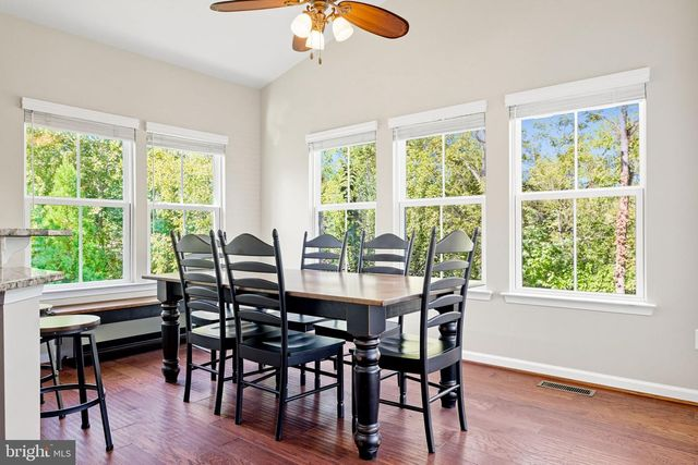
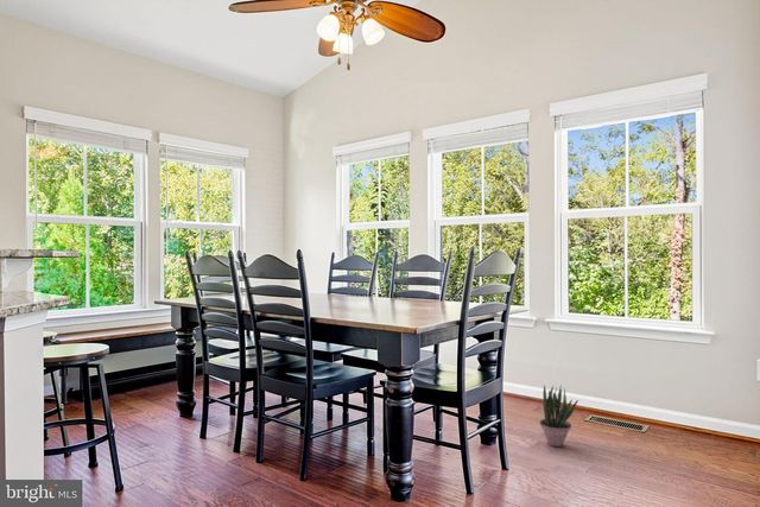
+ potted plant (557, 414)
